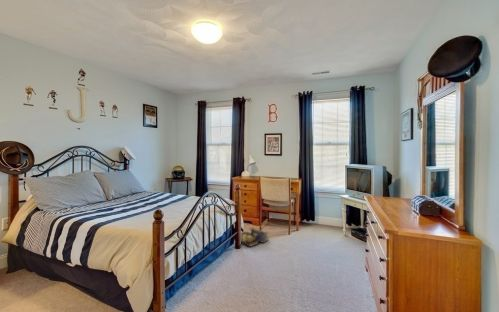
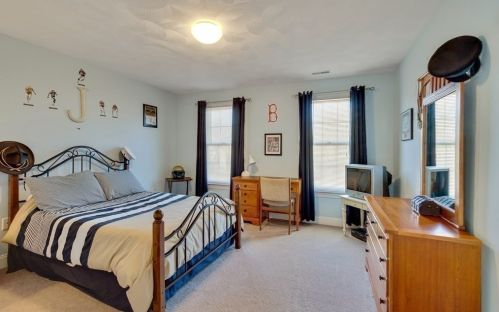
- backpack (253, 234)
